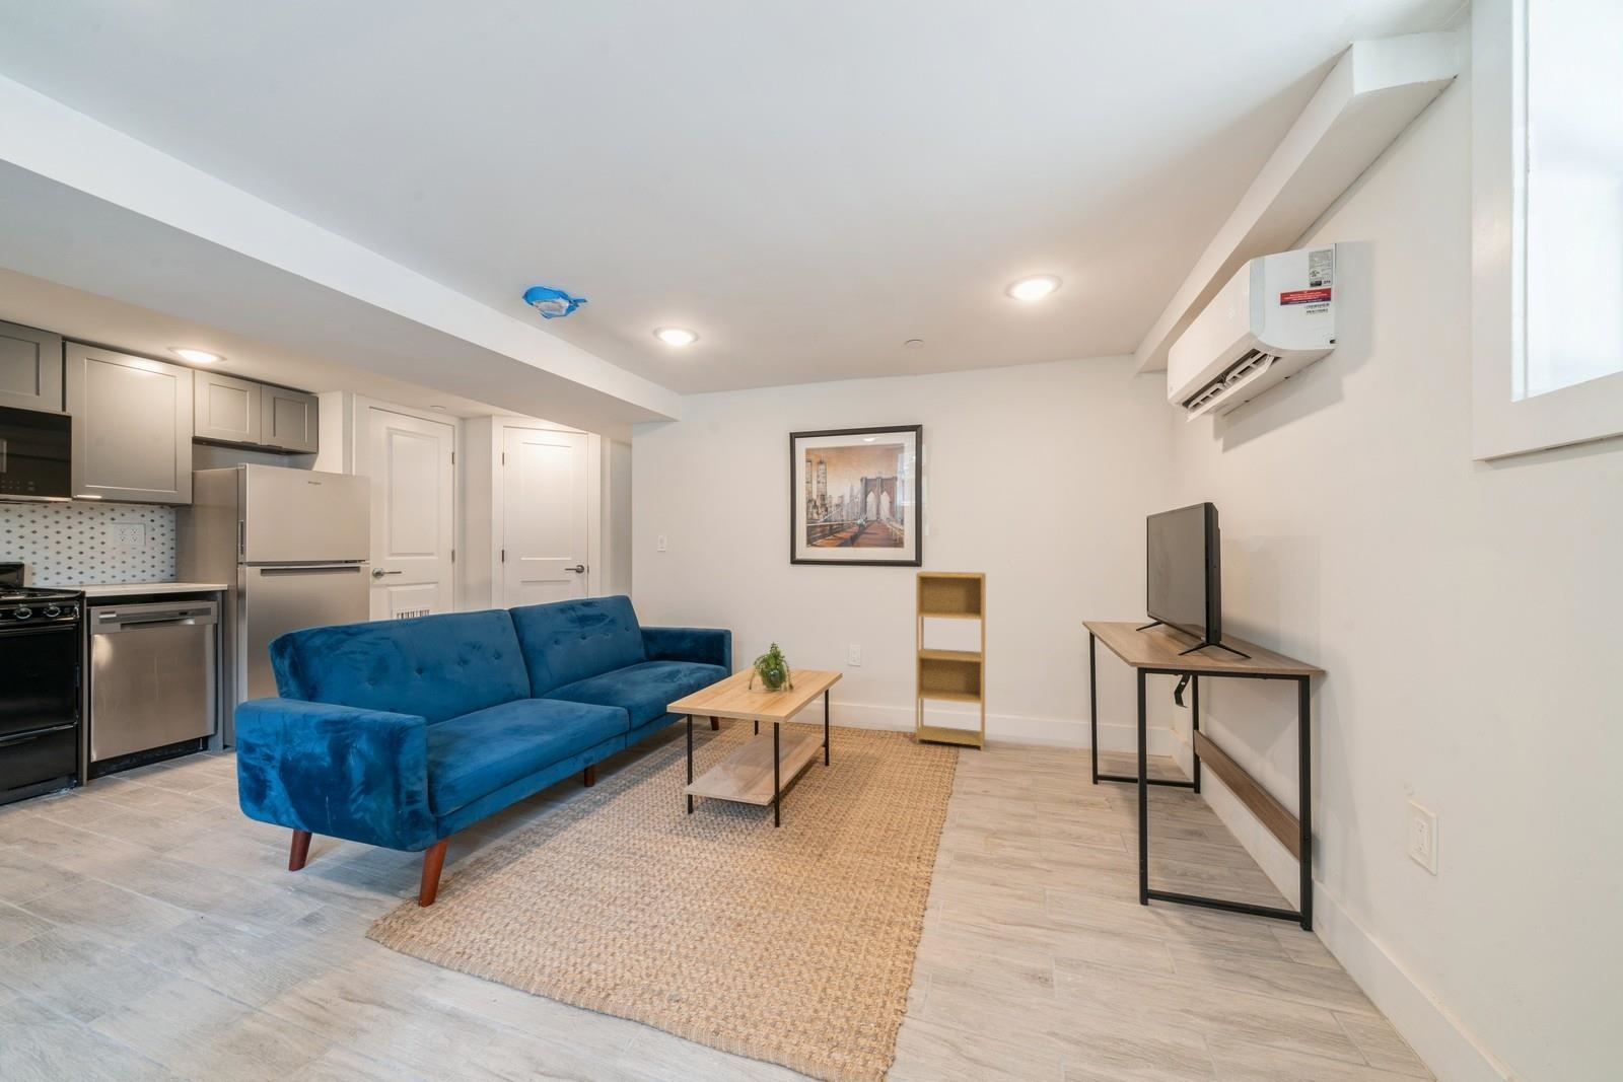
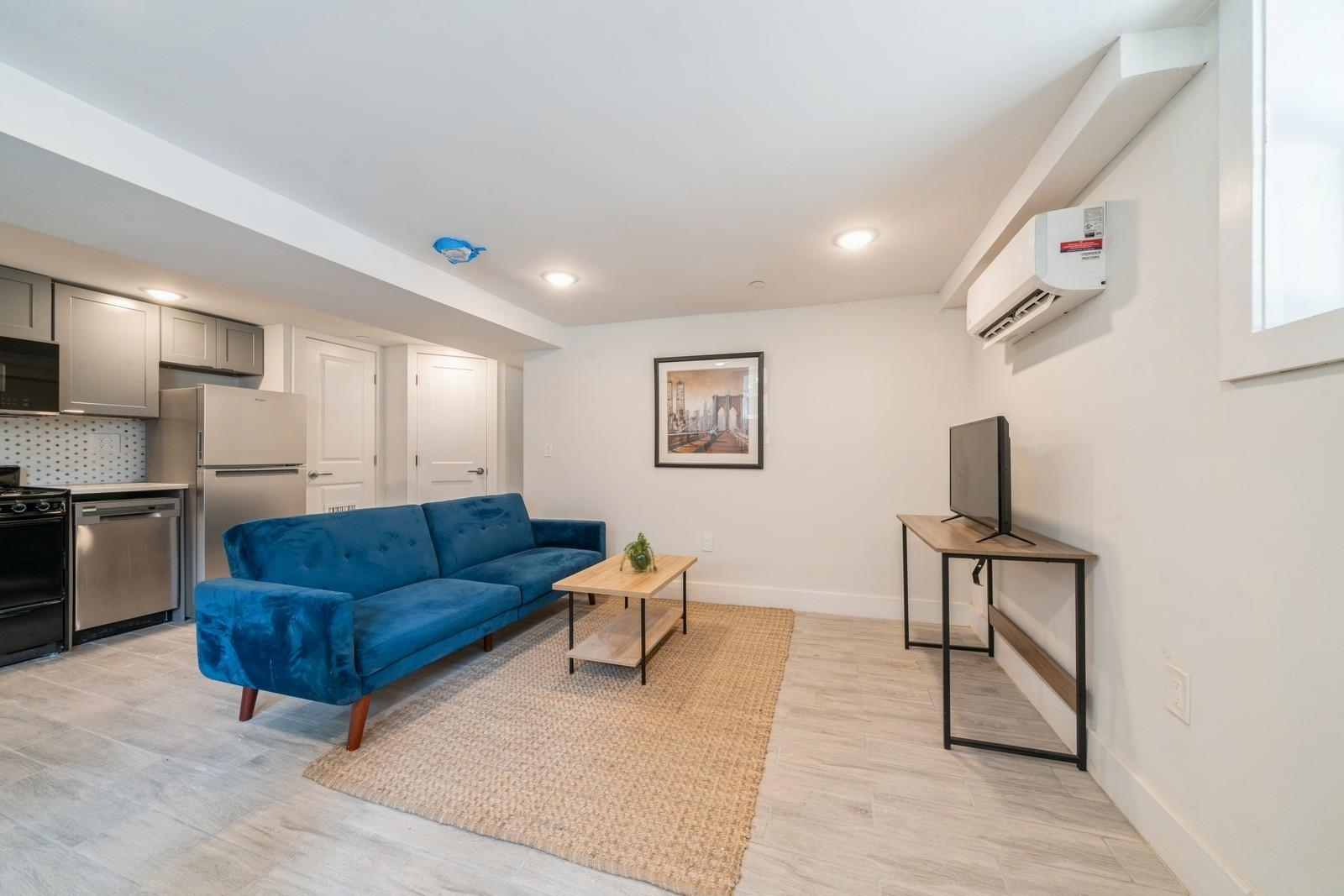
- shelving unit (950, 657)
